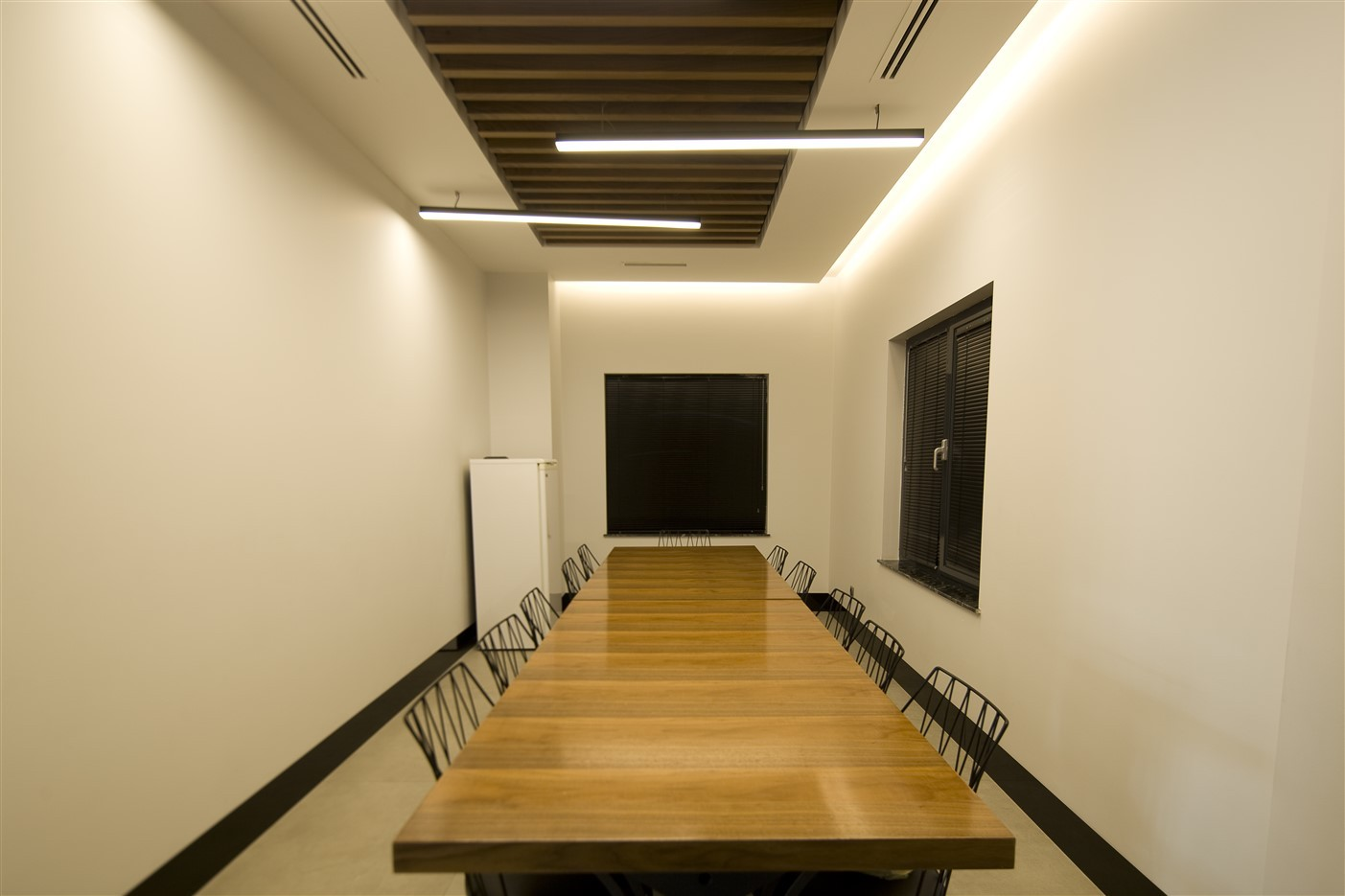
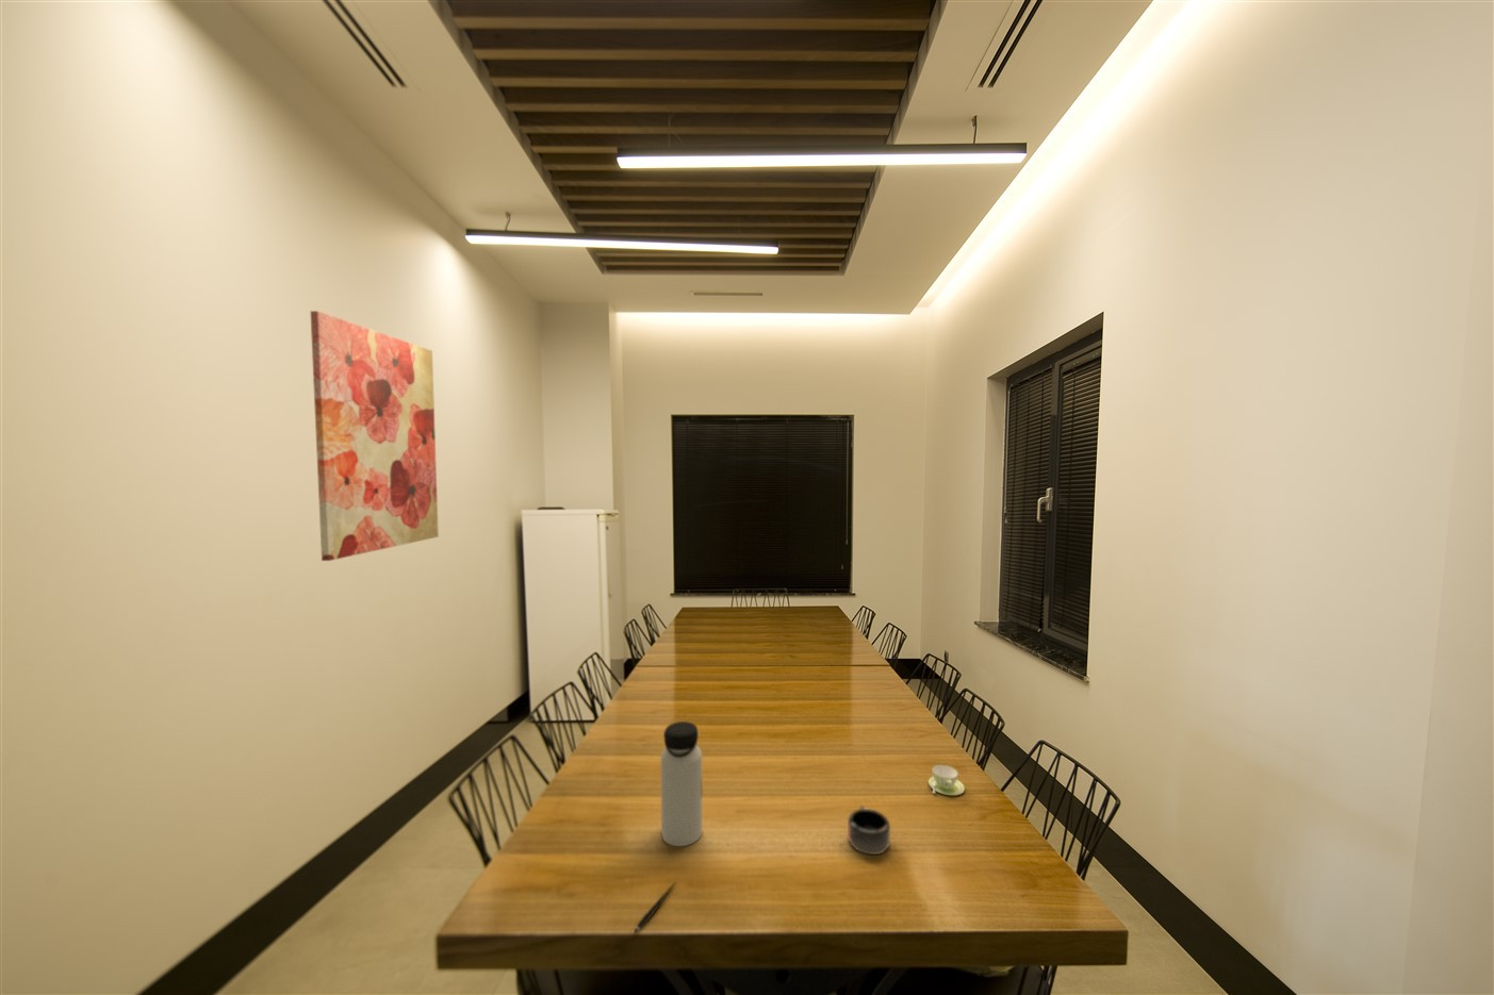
+ water bottle (682, 780)
+ mug (866, 827)
+ wall art (384, 442)
+ pen (656, 905)
+ cup (945, 778)
